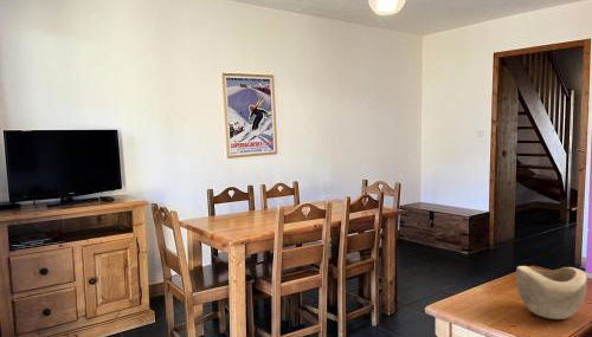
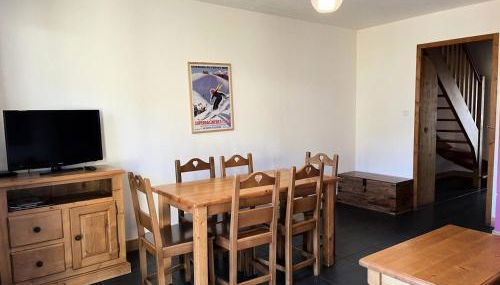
- decorative bowl (549, 290)
